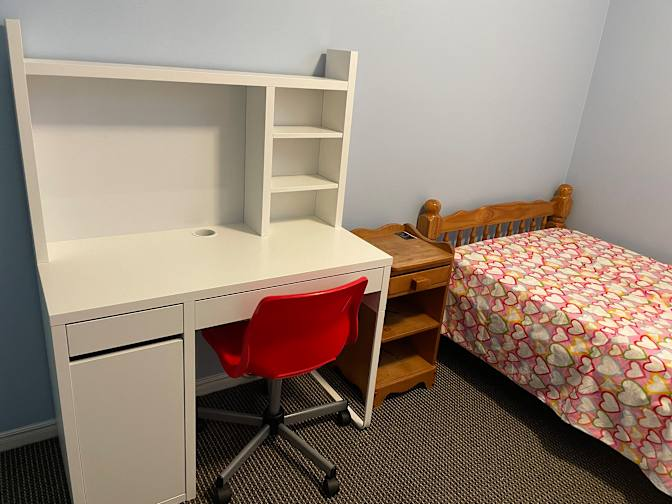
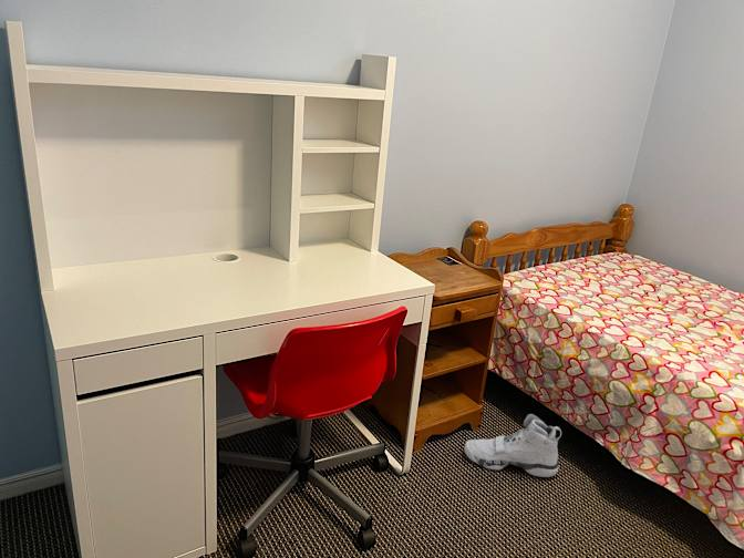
+ sneaker (514, 442)
